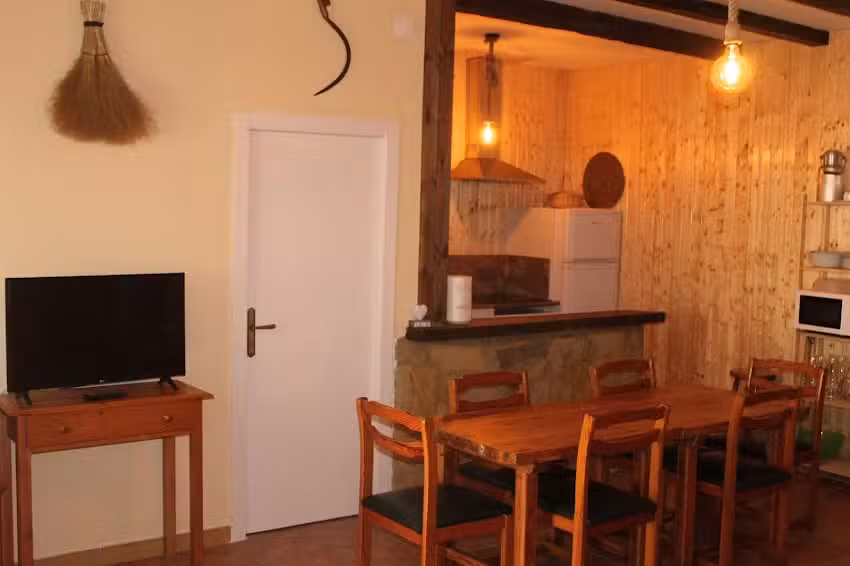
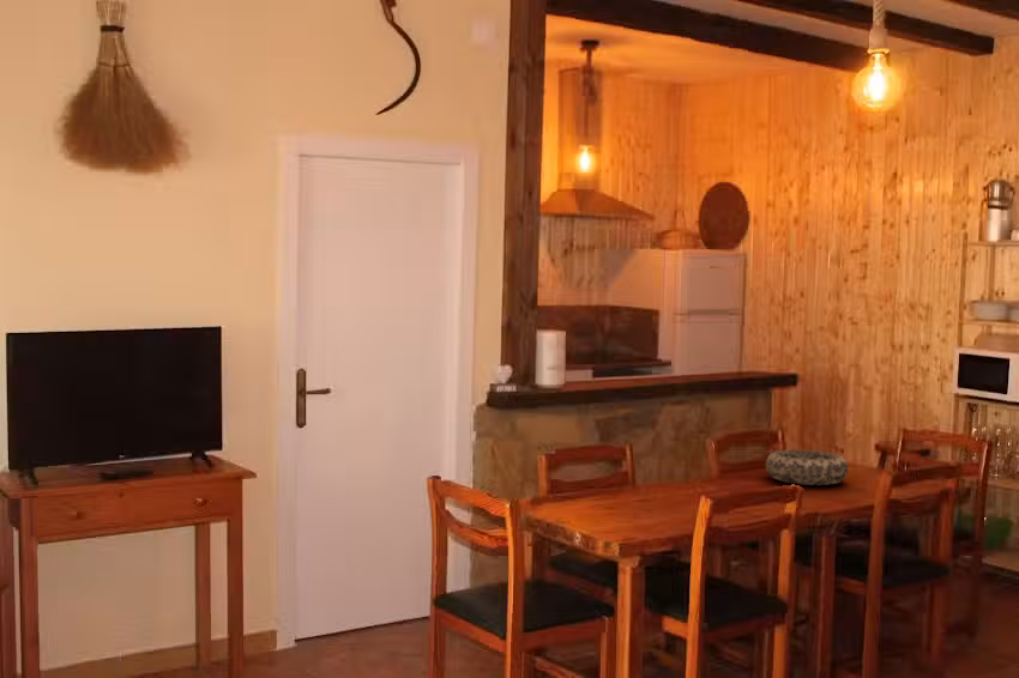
+ decorative bowl (806, 467)
